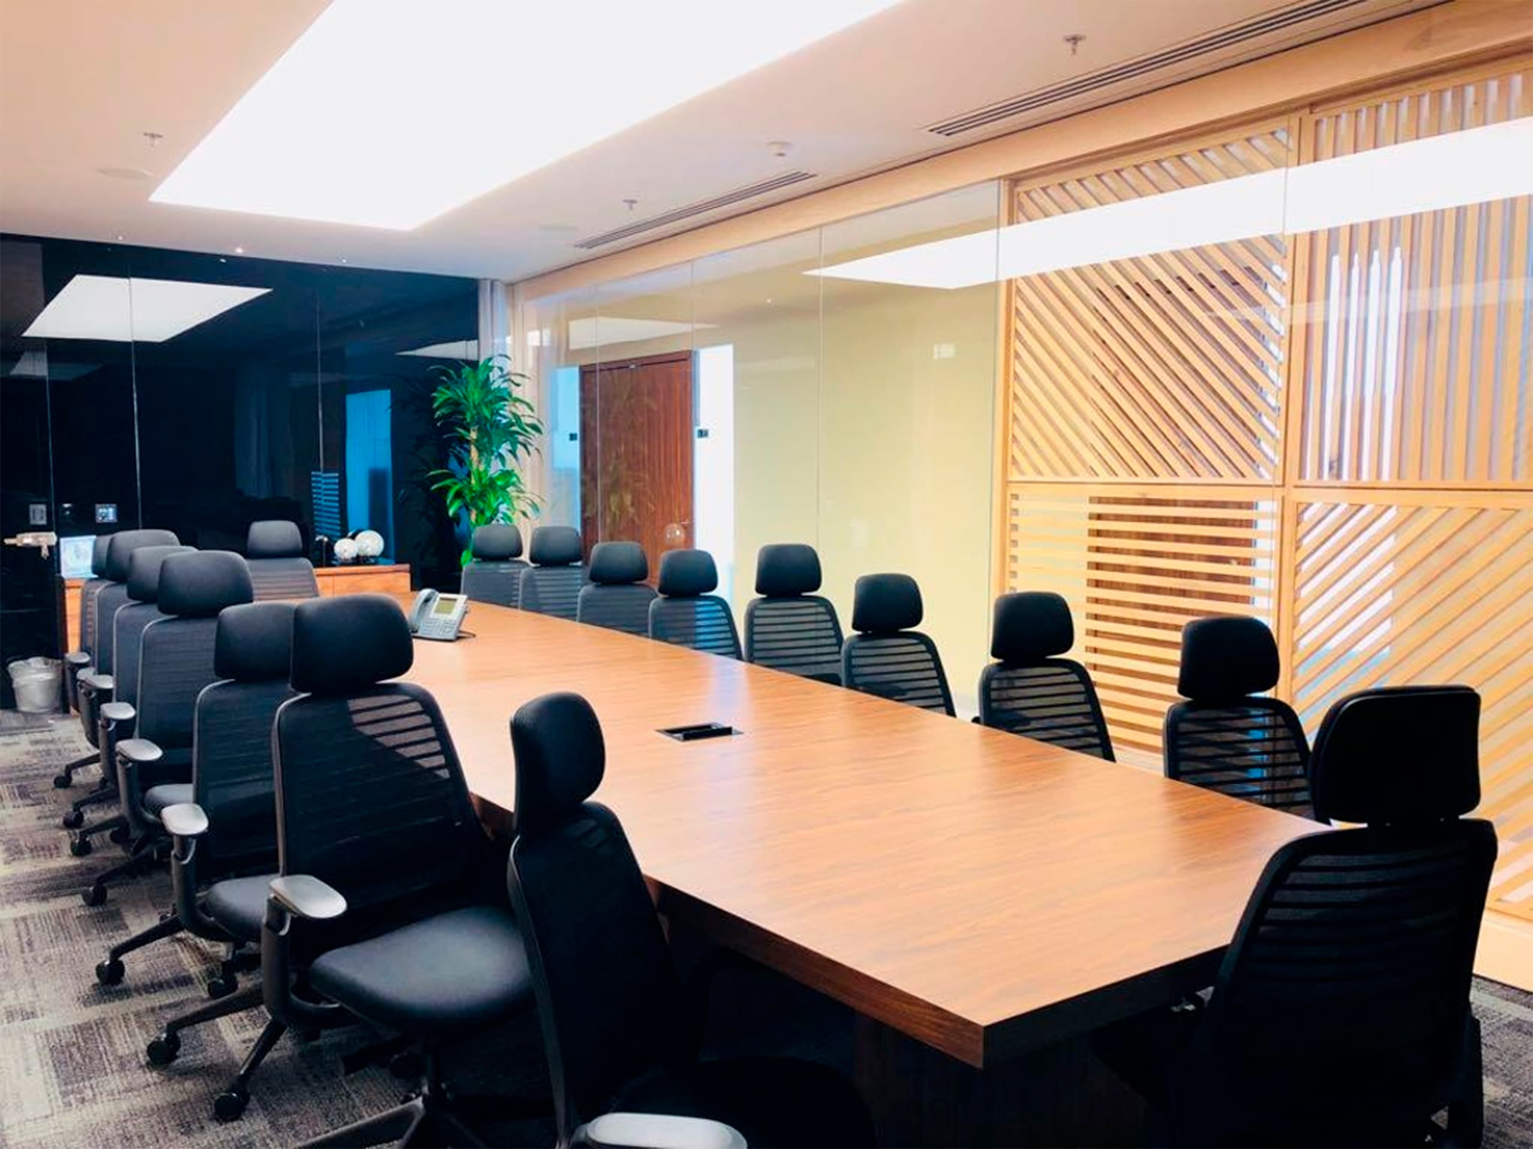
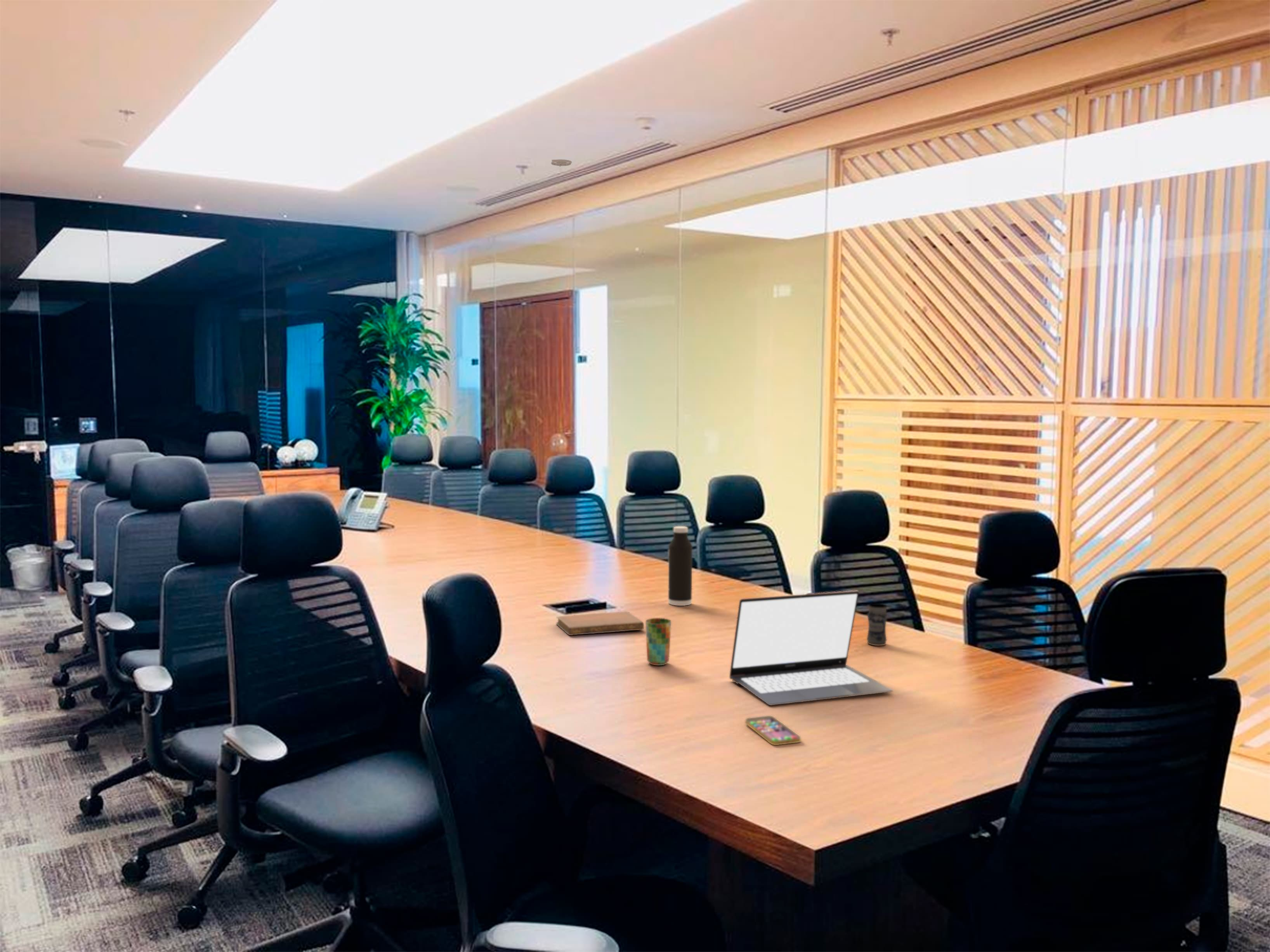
+ smoke detector (561, 163)
+ cup (658, 642)
+ water bottle (680, 565)
+ smartphone (772, 730)
+ jar (877, 624)
+ laptop (810, 643)
+ notebook (599, 623)
